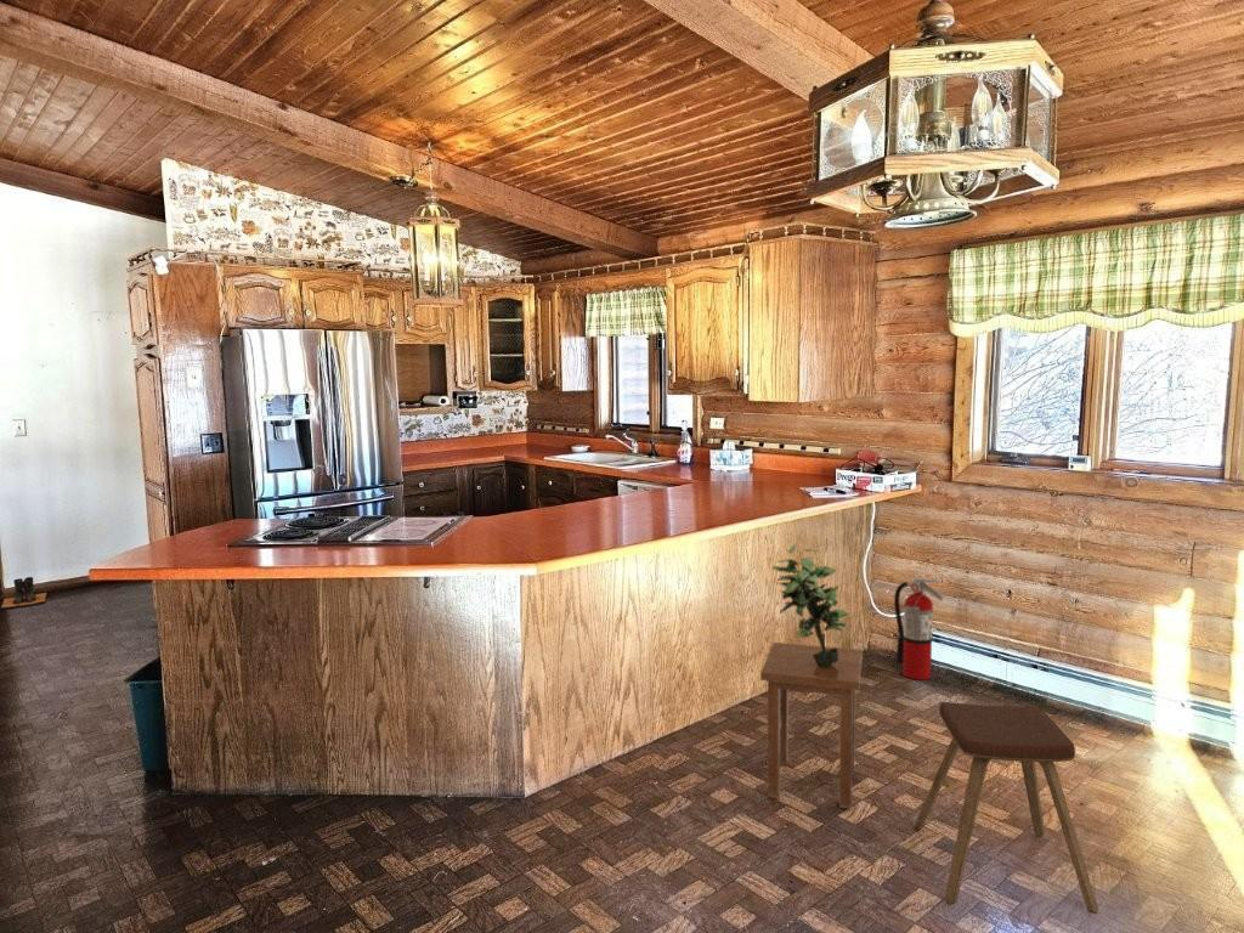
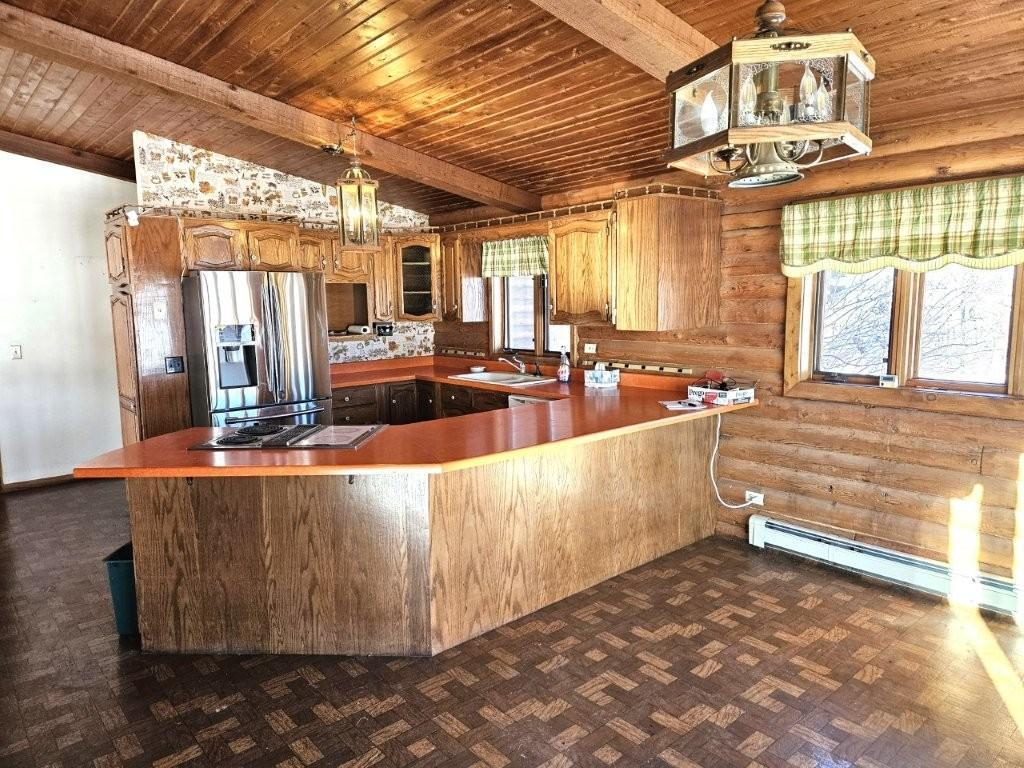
- boots (22, 590)
- potted plant (809, 606)
- music stool (980, 792)
- fire extinguisher (916, 623)
- stool (787, 722)
